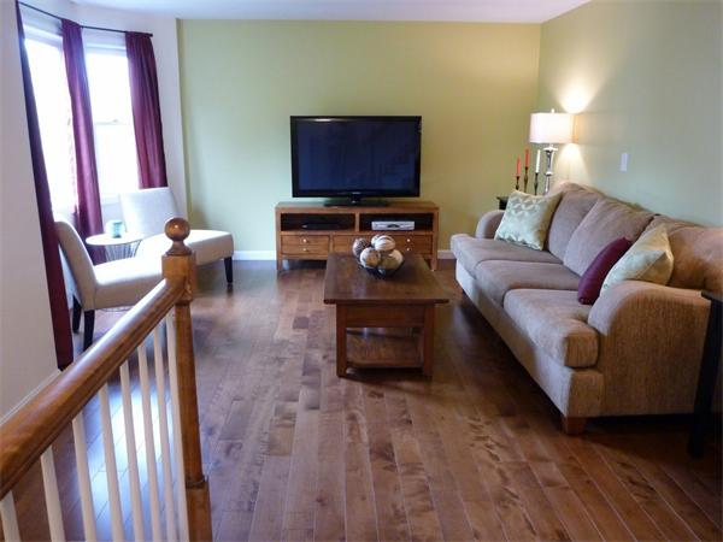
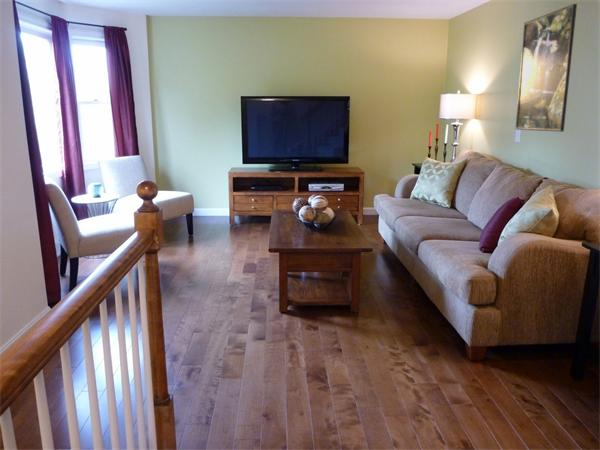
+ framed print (542, 73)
